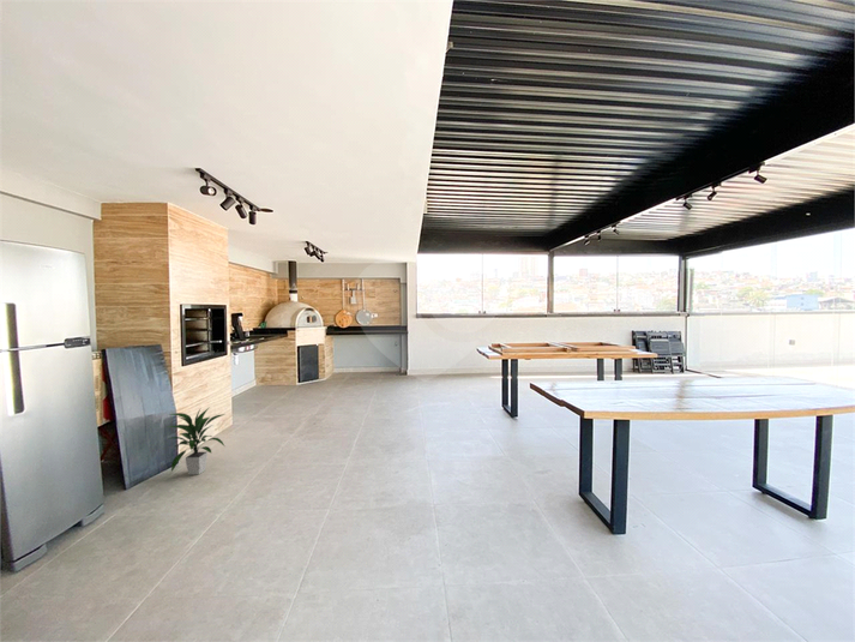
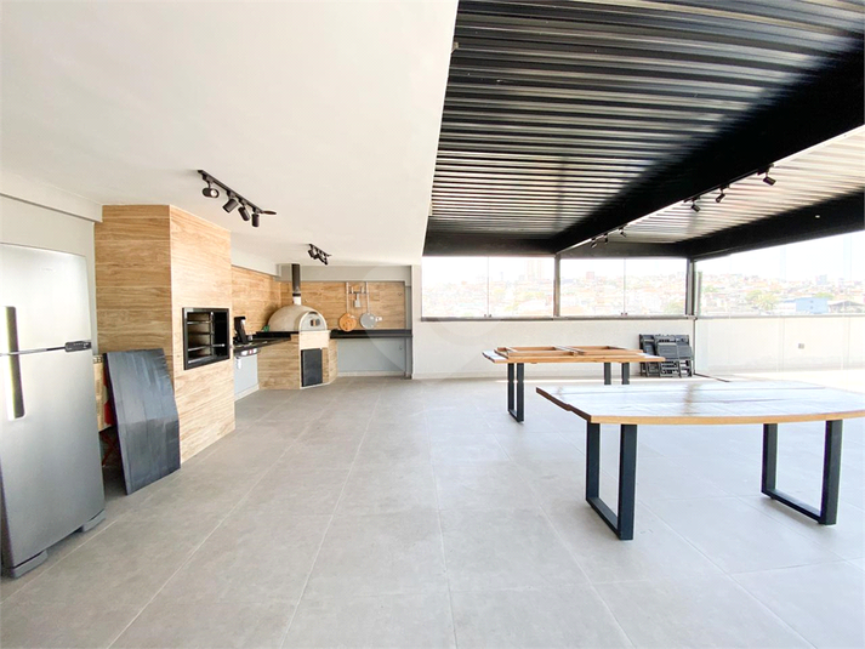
- indoor plant (193, 439)
